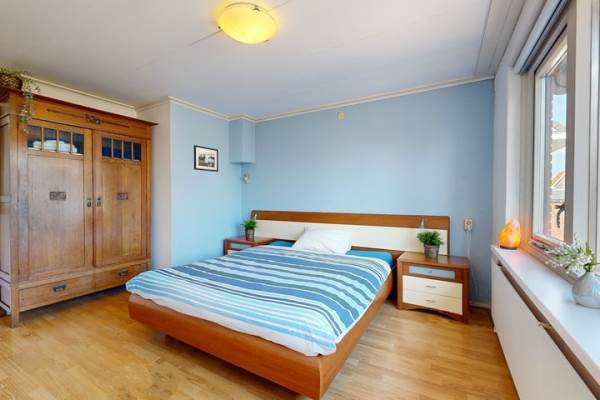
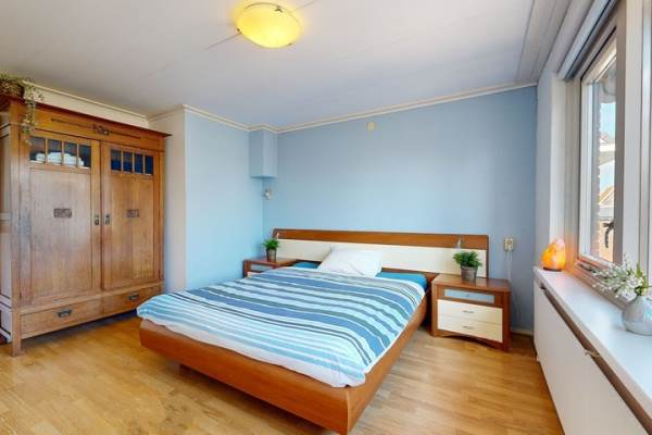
- picture frame (206, 159)
